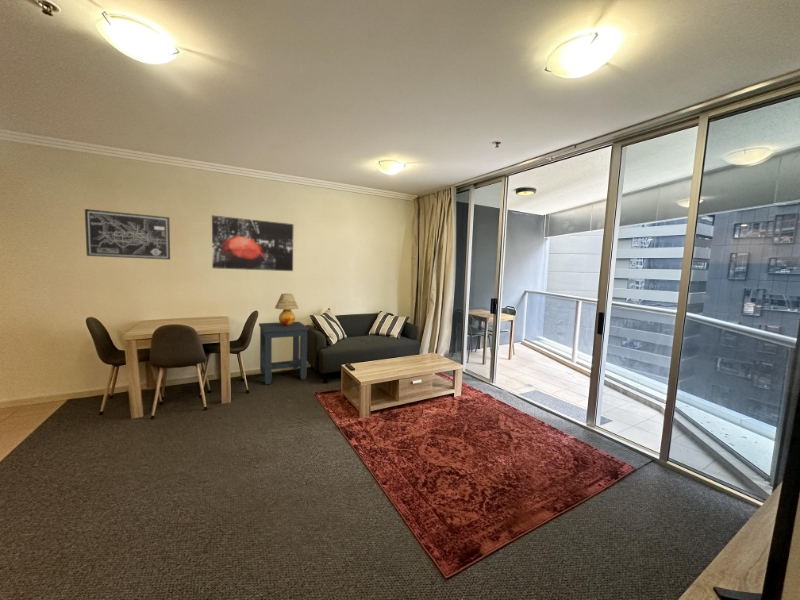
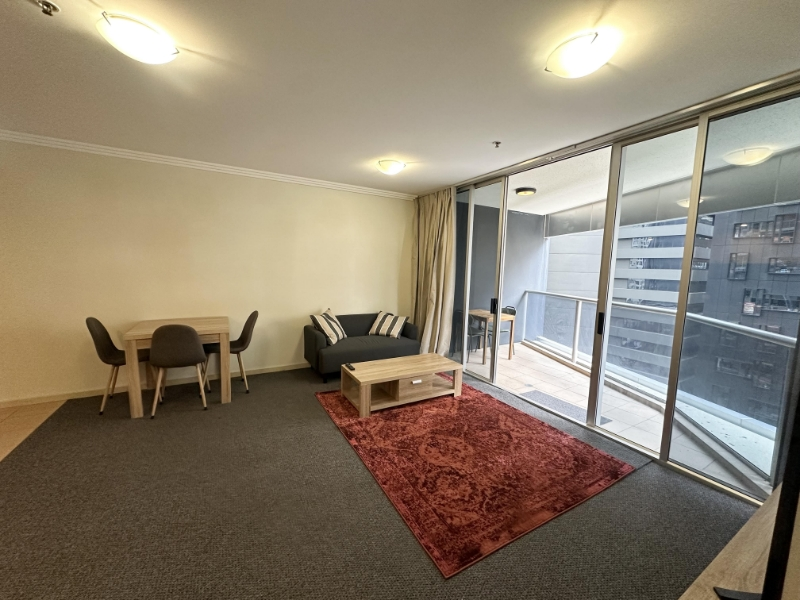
- wall art (130, 235)
- wall art (254, 245)
- side table (293, 350)
- table lamp (286, 309)
